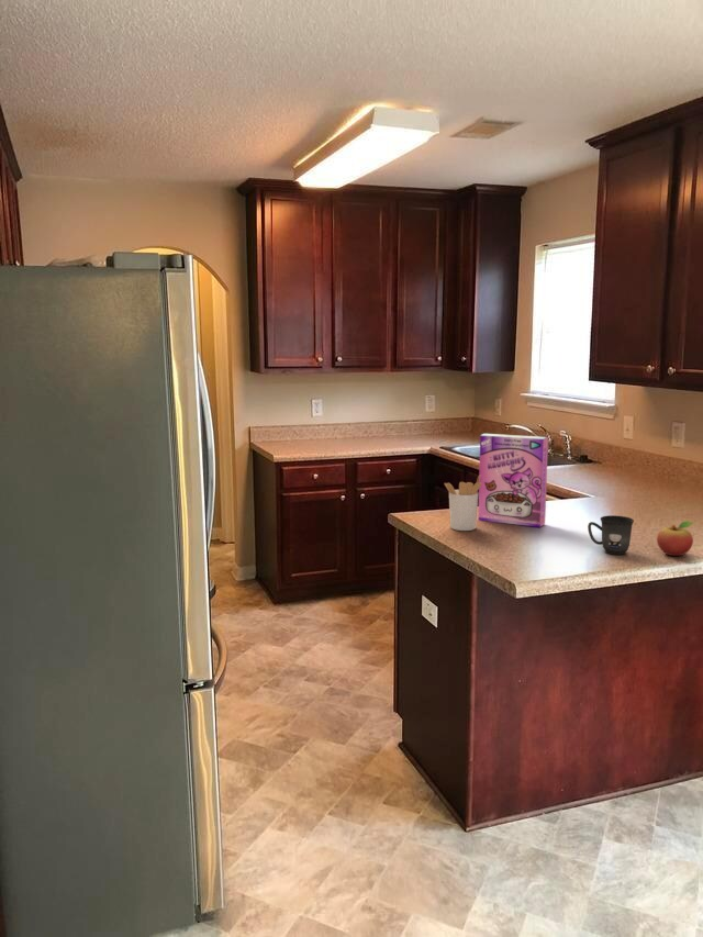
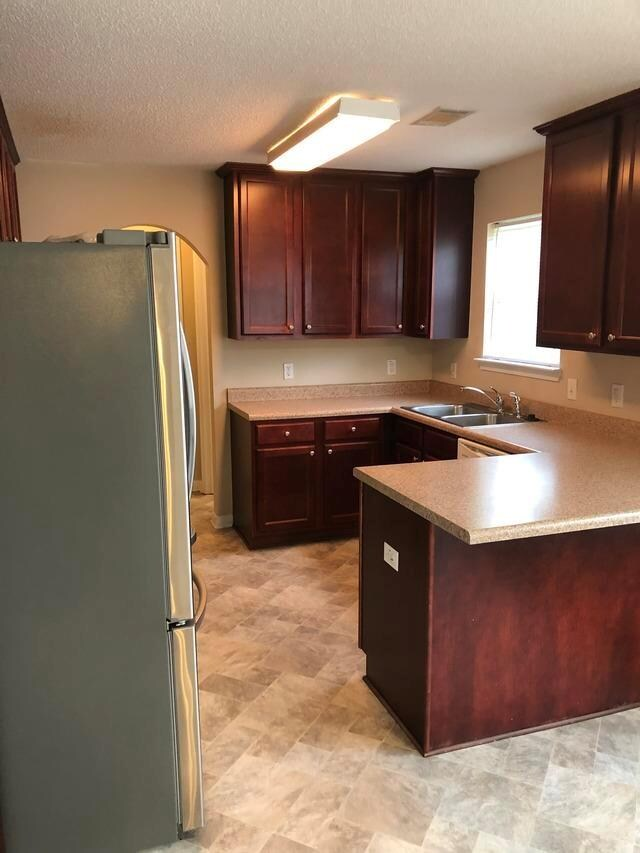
- cereal box (512, 479)
- mug (610, 534)
- fruit (674, 537)
- utensil holder (465, 502)
